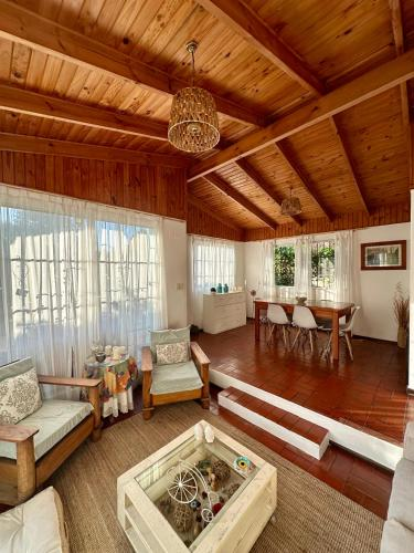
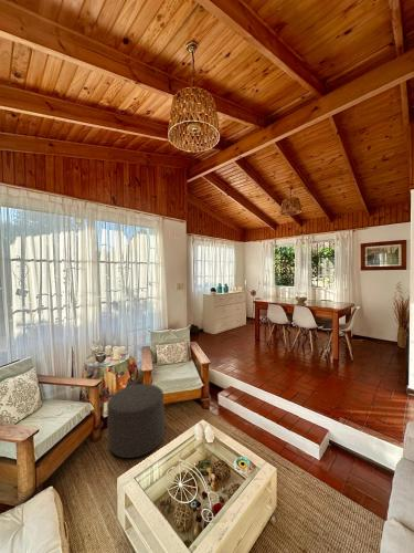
+ ottoman (136, 416)
